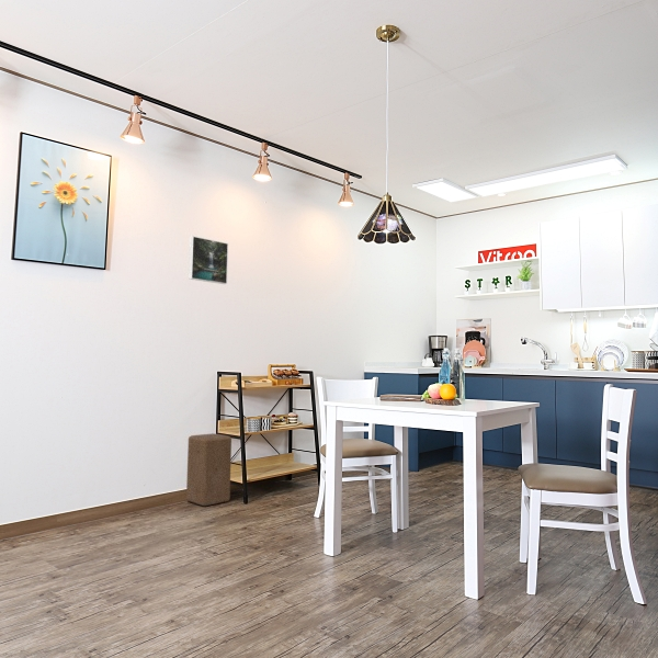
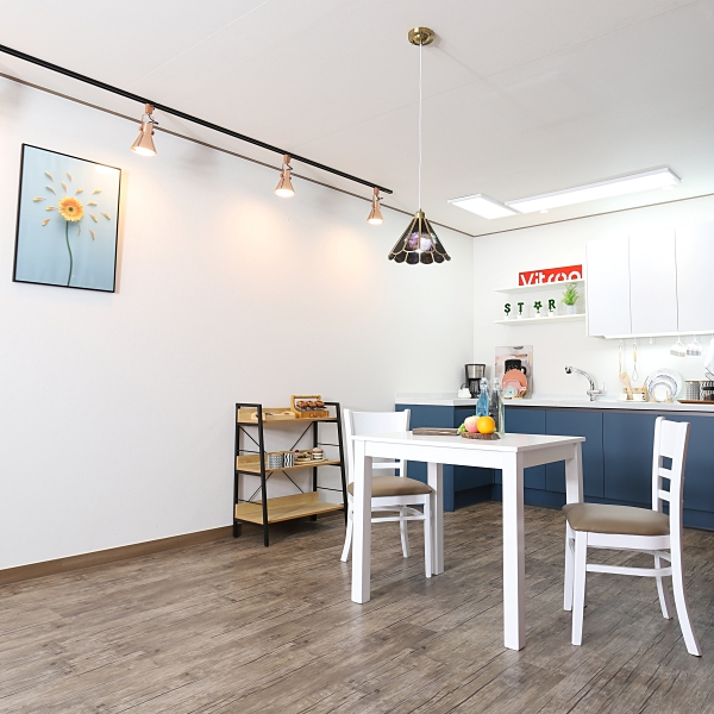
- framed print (208, 260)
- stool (208, 468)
